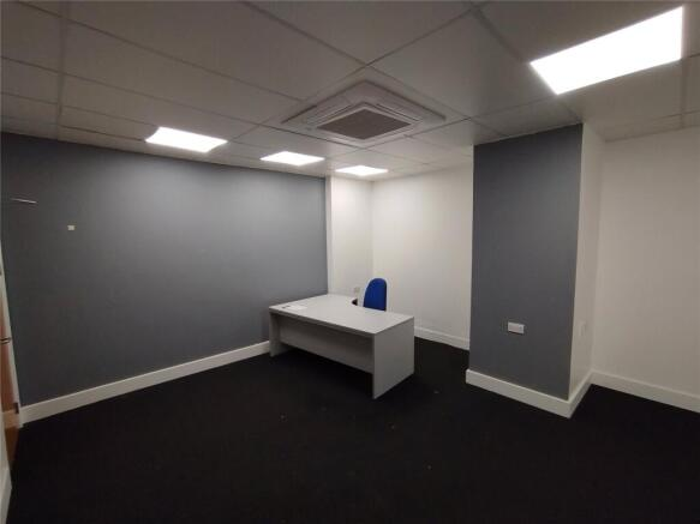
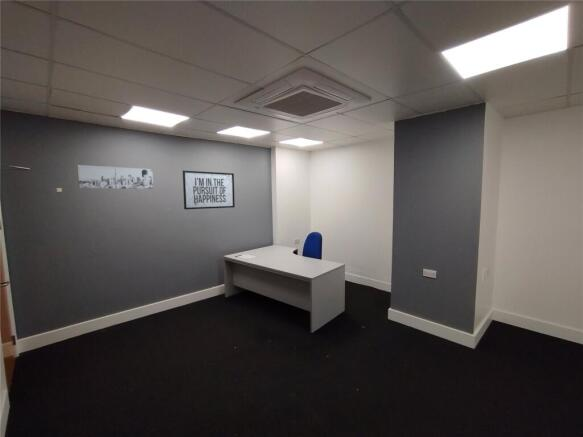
+ wall art (118, 177)
+ mirror (210, 190)
